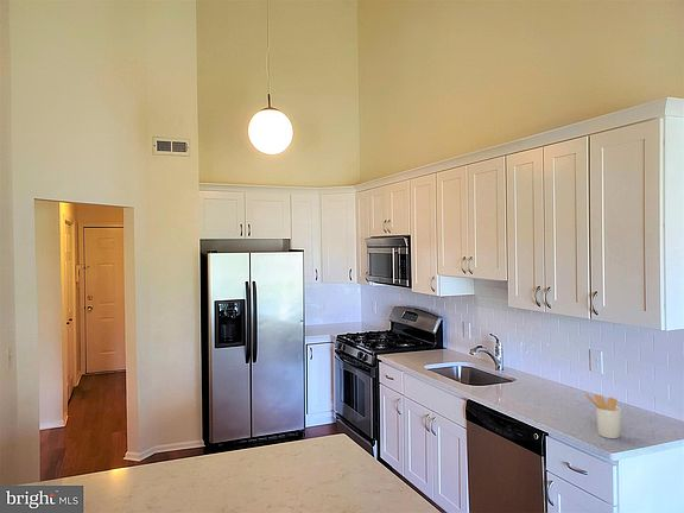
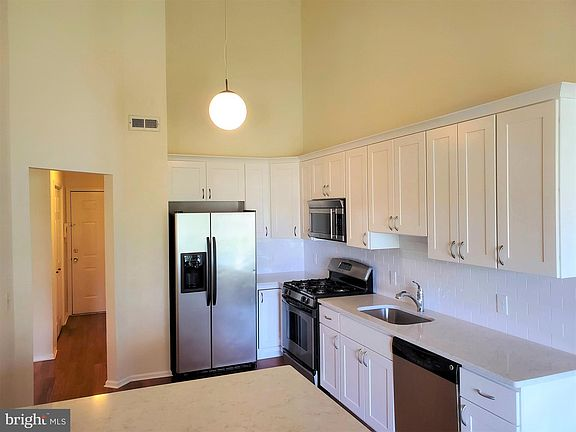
- utensil holder (602, 413)
